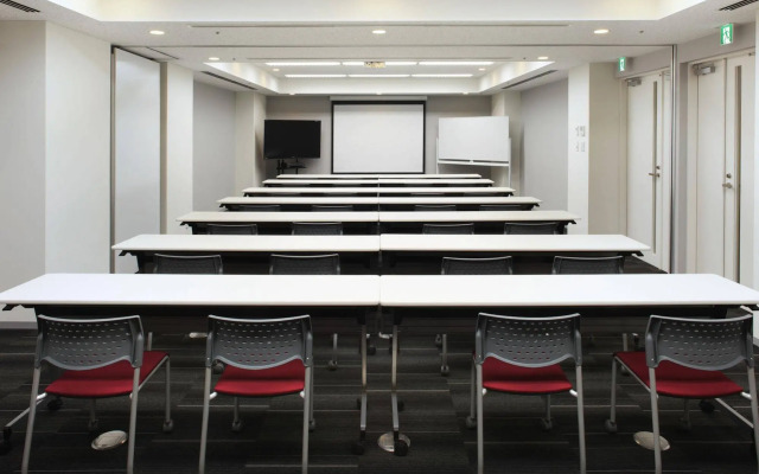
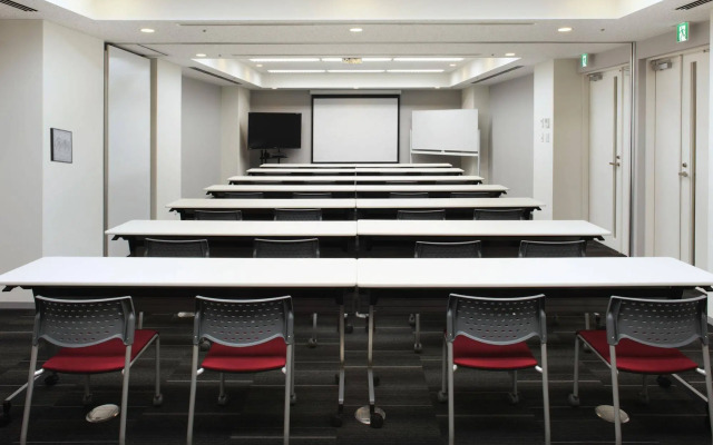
+ wall art (61, 146)
